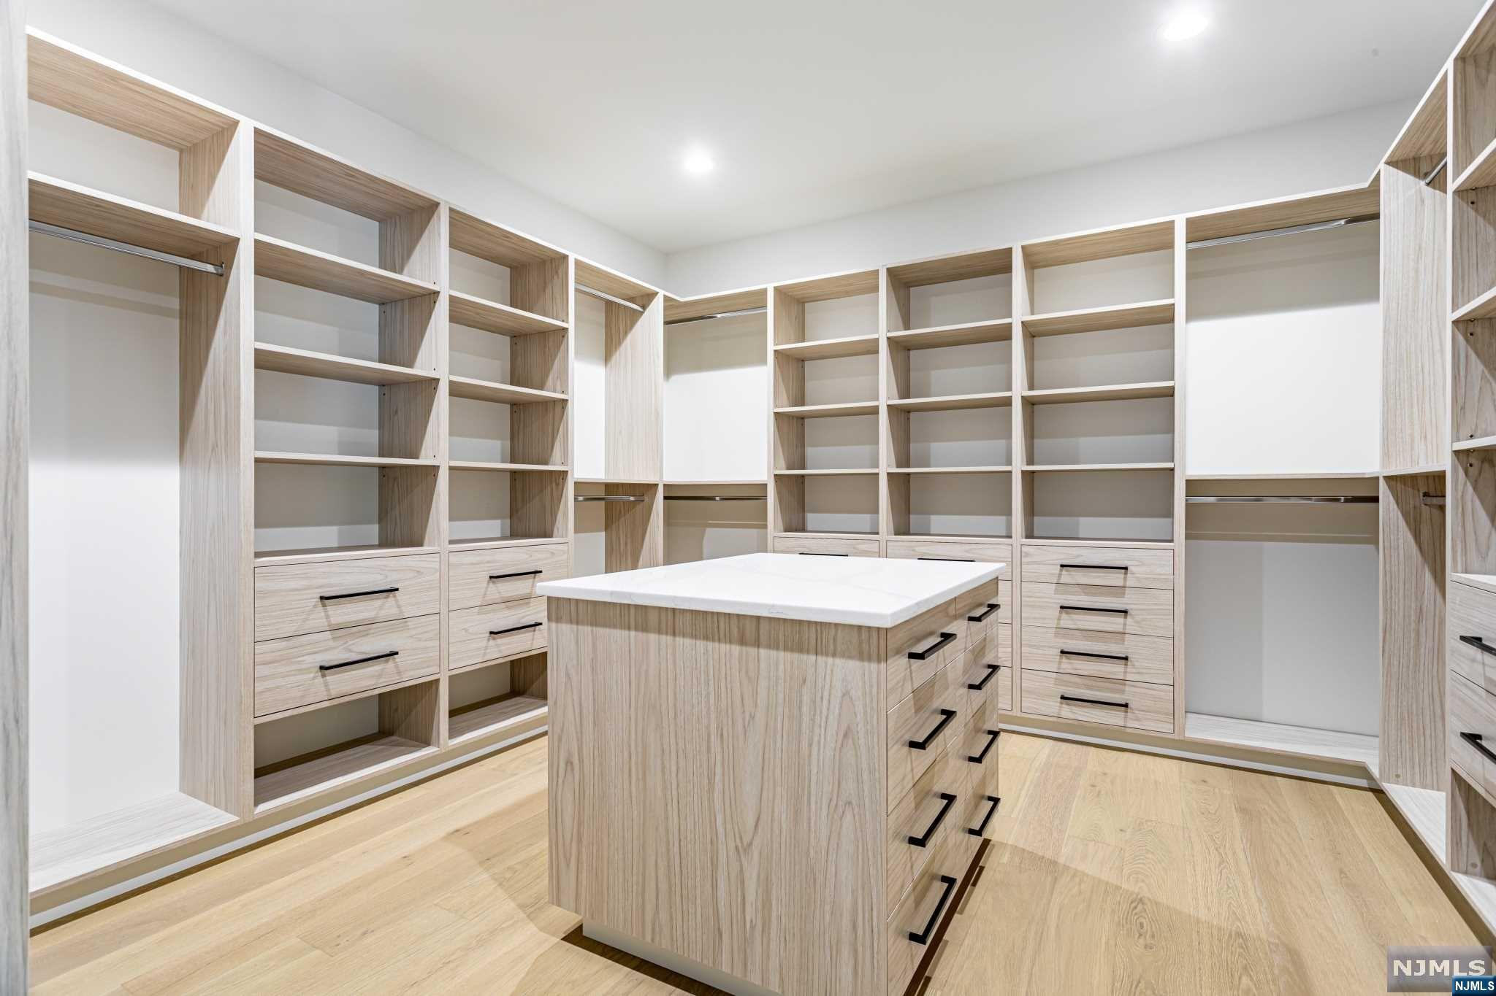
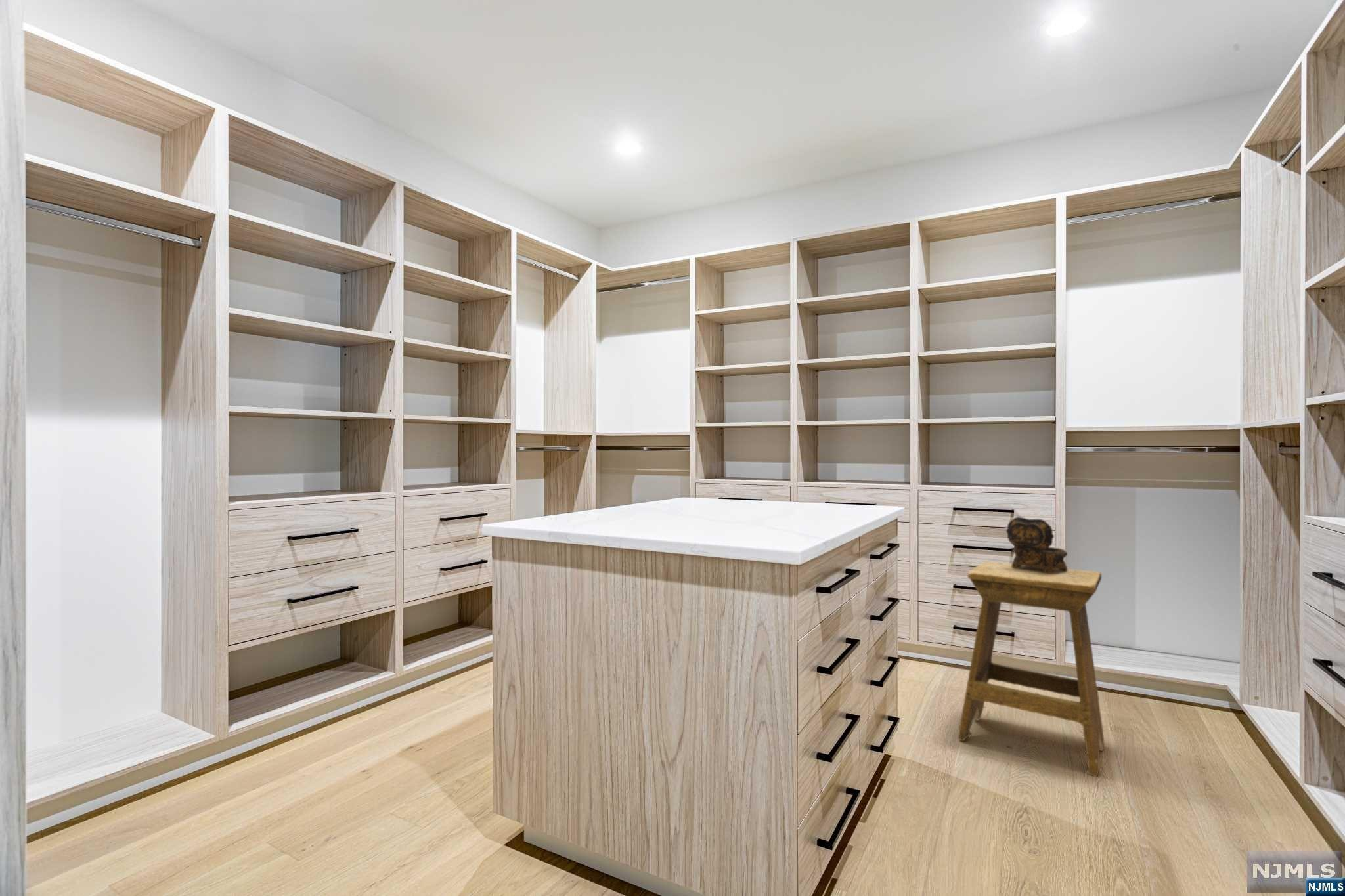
+ stool (1028, 670)
+ jewelry box (1037, 542)
